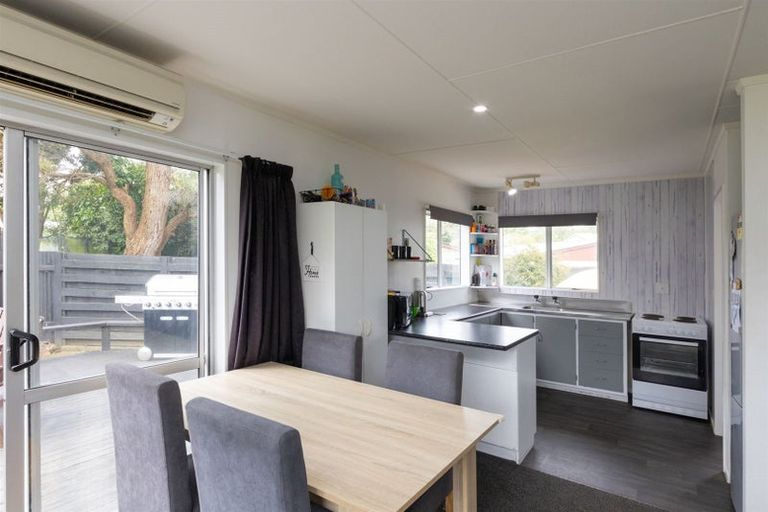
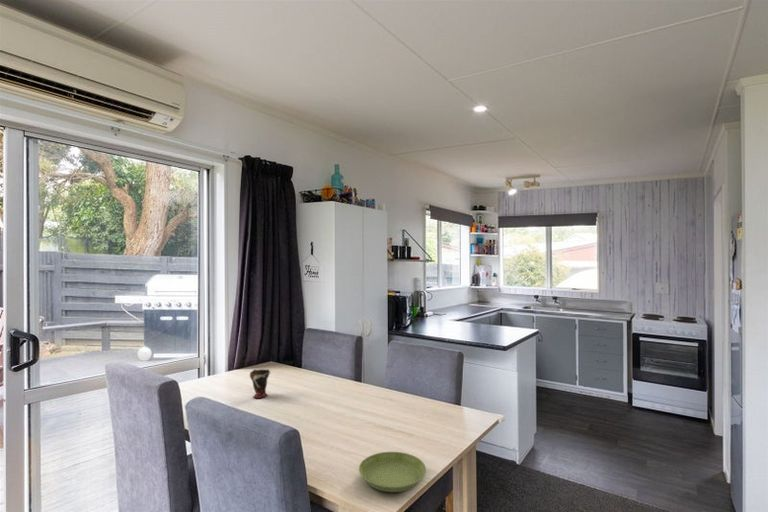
+ cup (260, 383)
+ saucer (392, 472)
